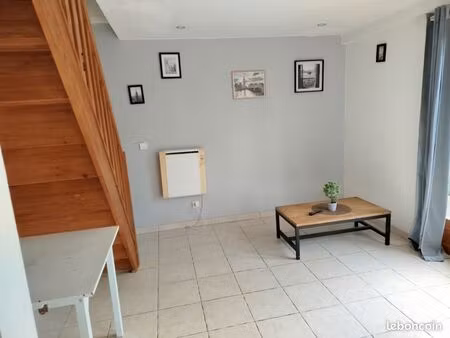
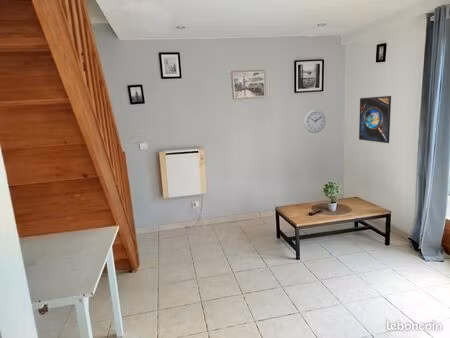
+ wall clock (315, 121)
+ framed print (373, 119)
